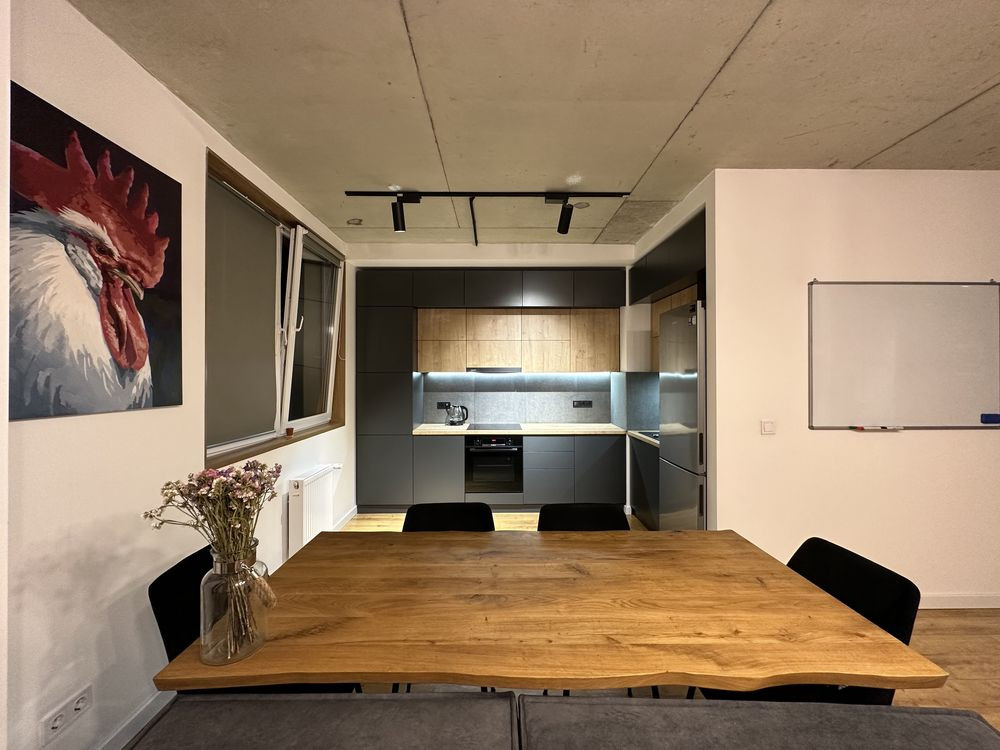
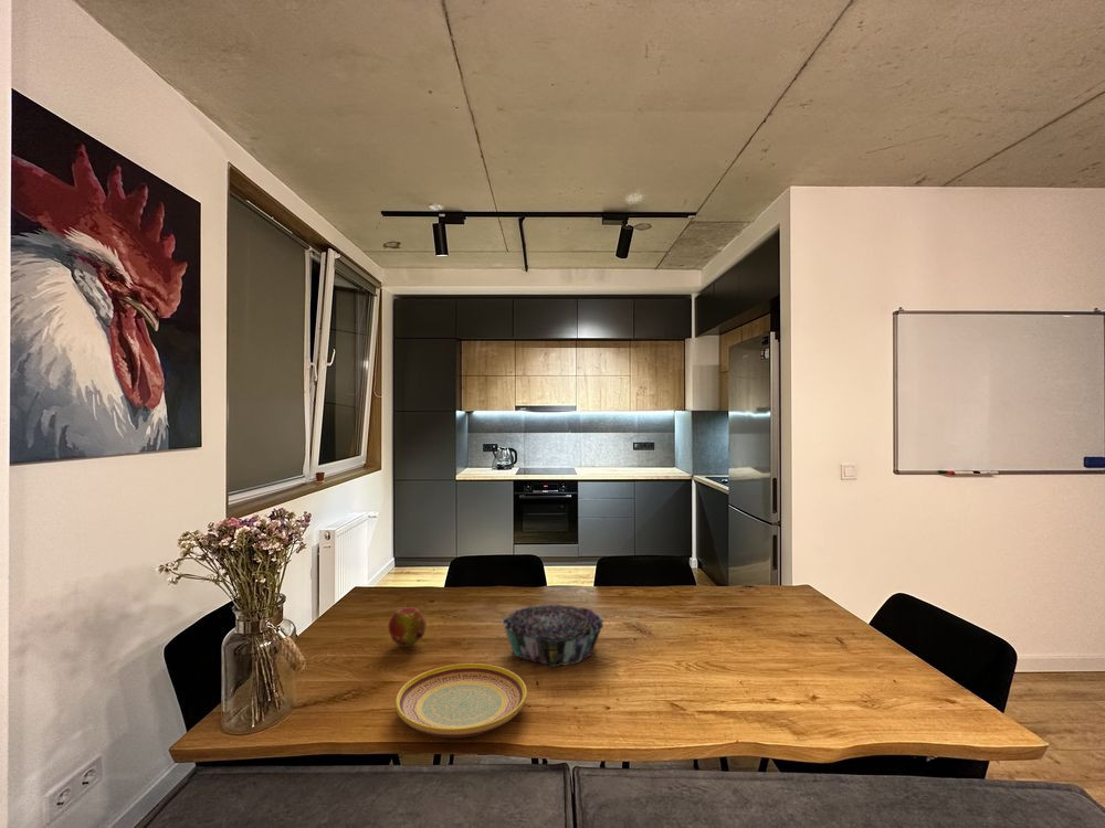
+ plate (462, 700)
+ fruit (409, 627)
+ decorative bowl (552, 635)
